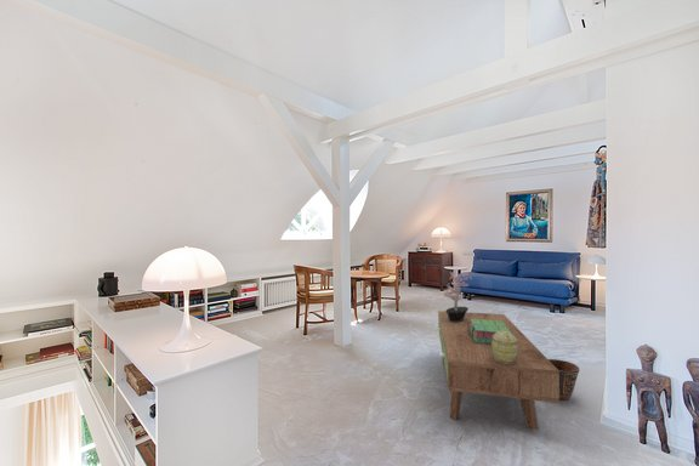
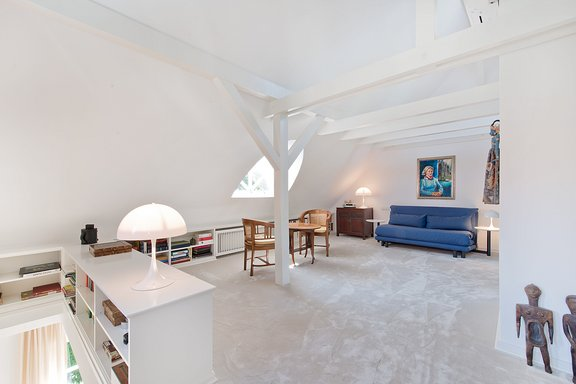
- potted plant (458, 292)
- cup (559, 380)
- stack of books (489, 330)
- coffee table (479, 360)
- decorative box (504, 345)
